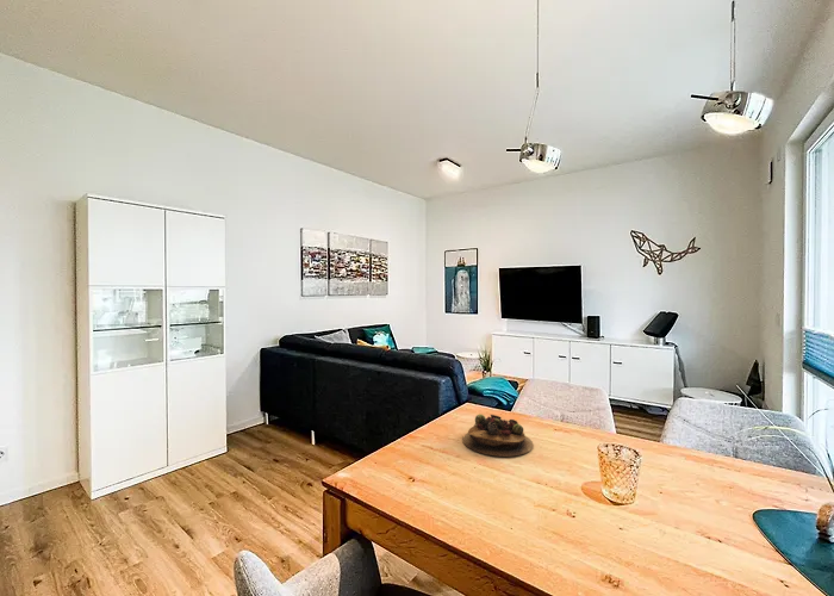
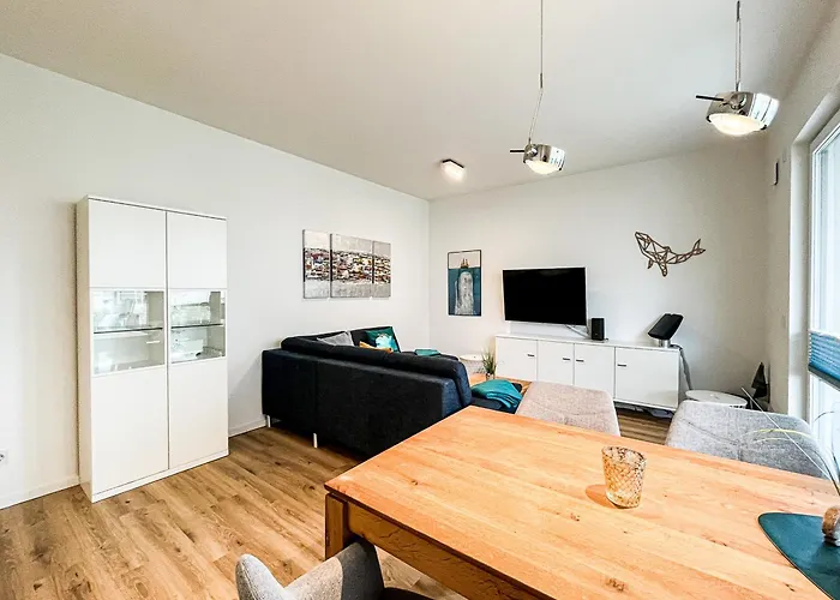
- succulent plant (497, 429)
